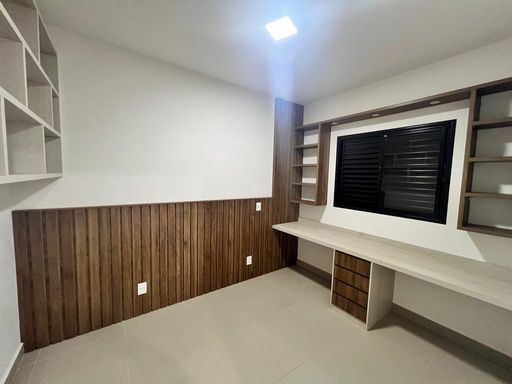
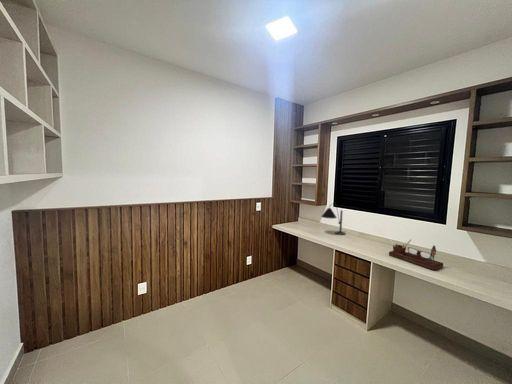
+ desk organizer (413, 250)
+ desk lamp (334, 217)
